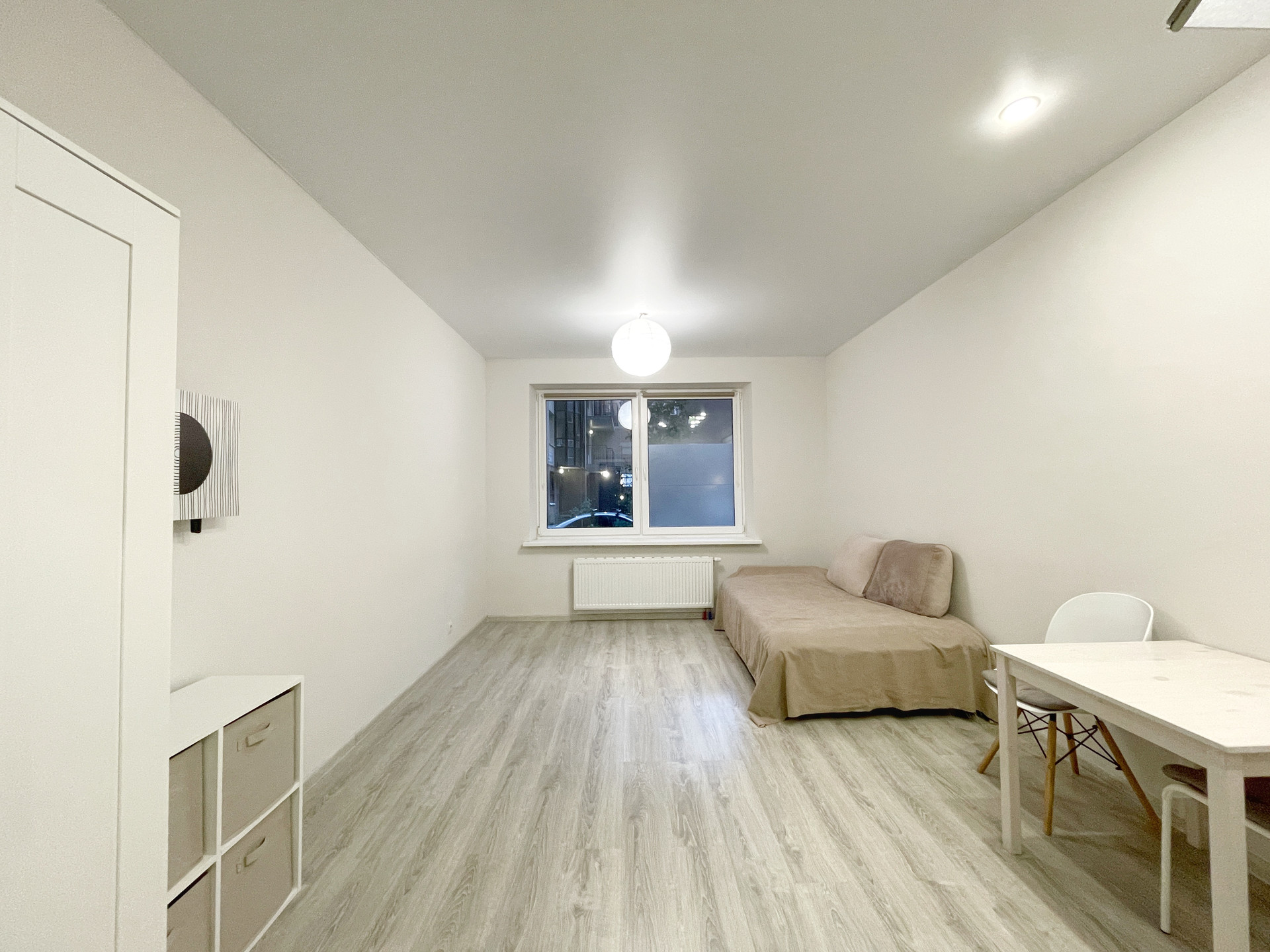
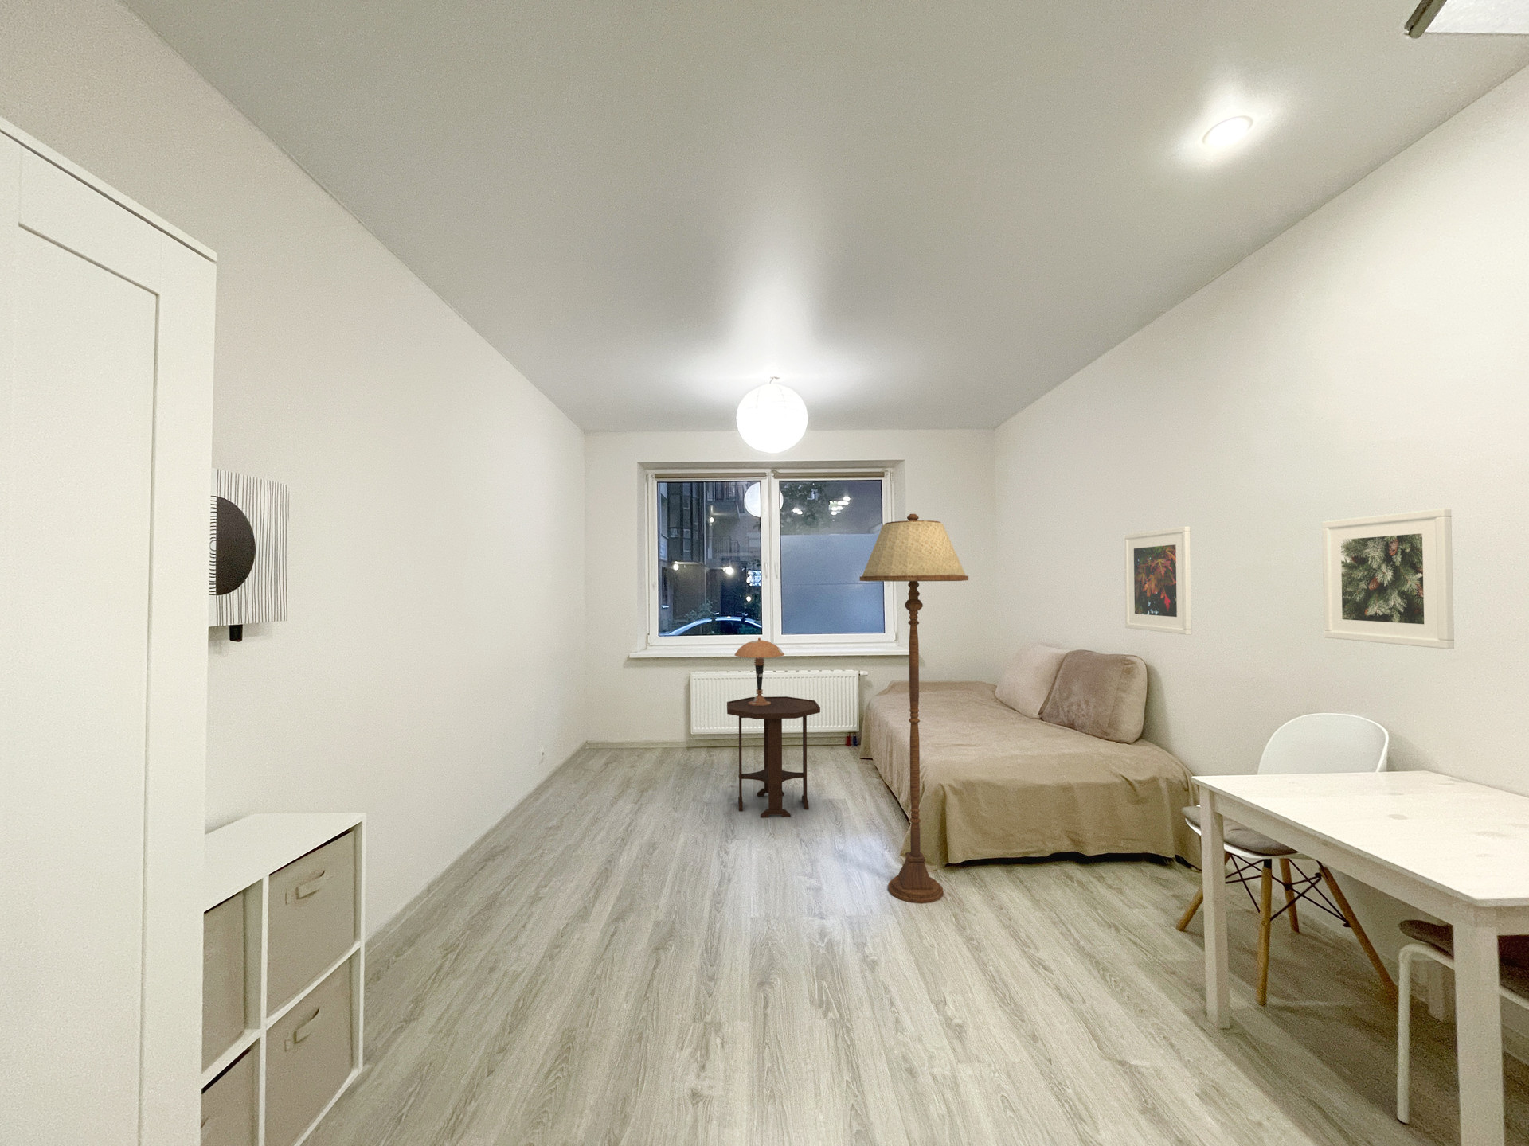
+ side table (773, 755)
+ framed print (1381, 579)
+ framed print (1155, 580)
+ floor lamp (914, 701)
+ table lamp (758, 668)
